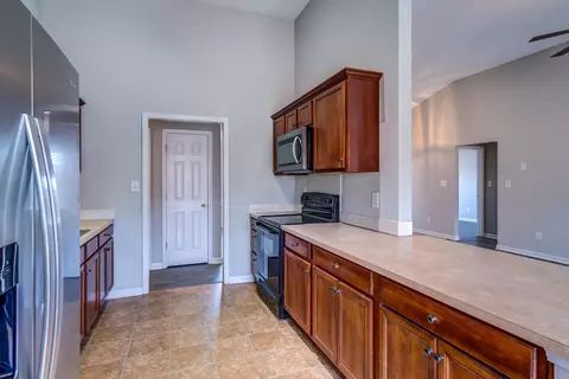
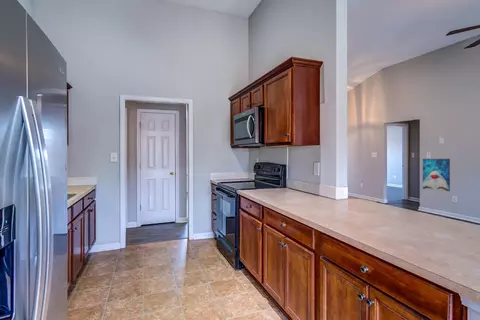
+ wall art (435, 174)
